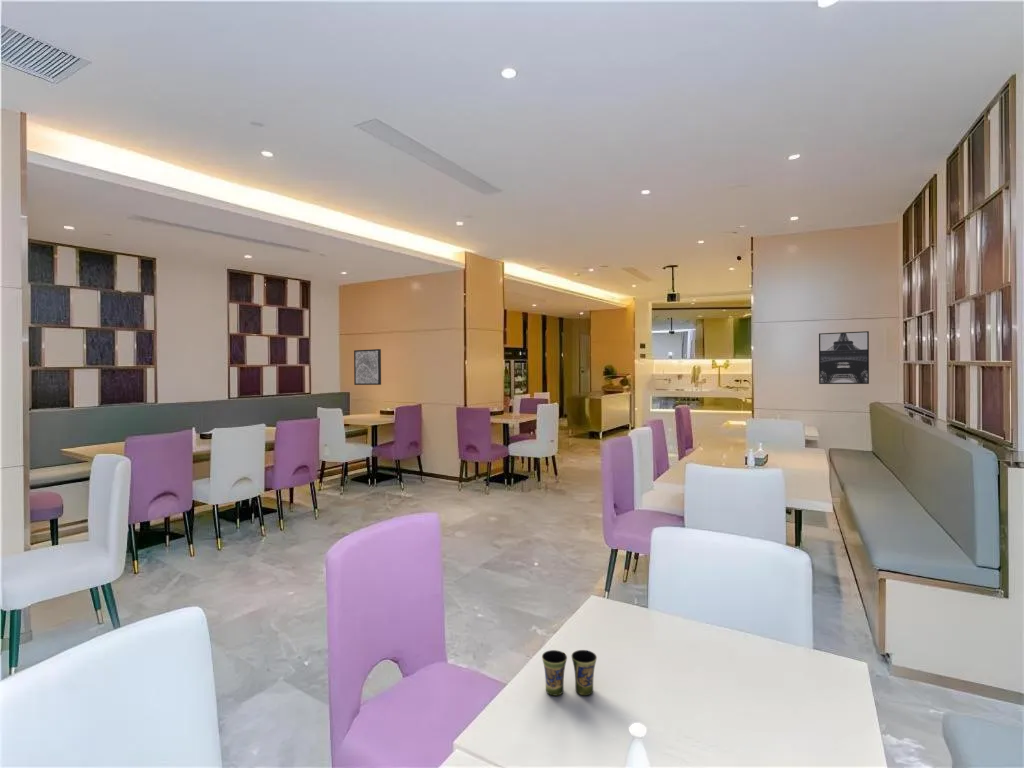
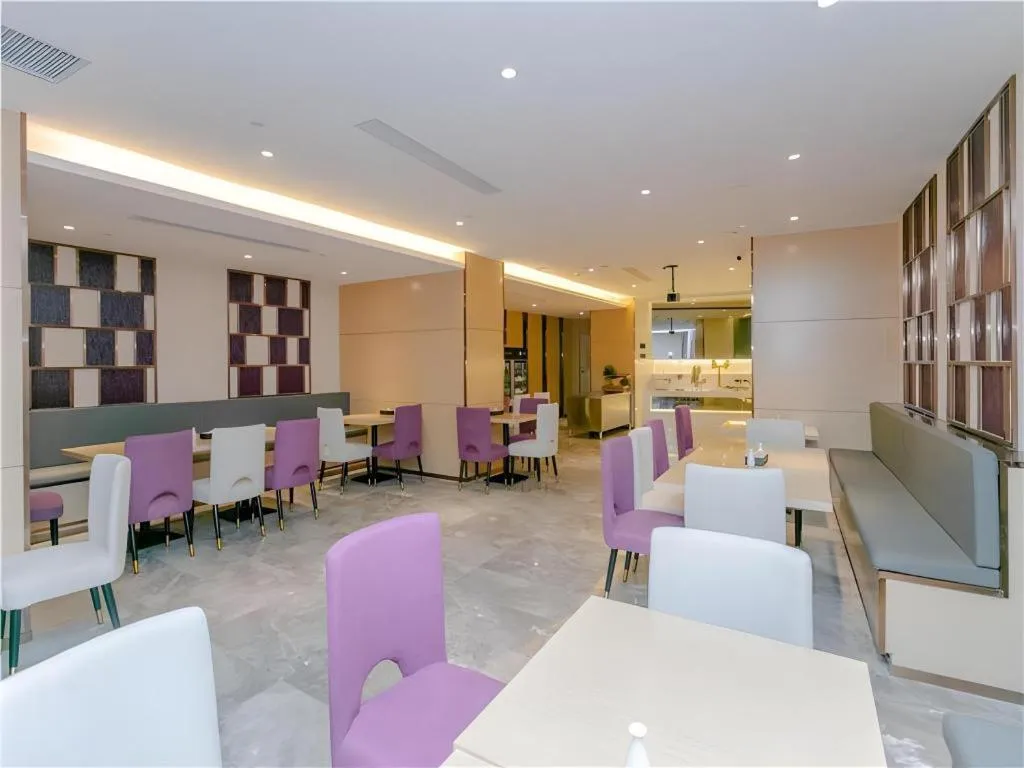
- wall art (367, 367)
- cup (563, 673)
- wall art (843, 358)
